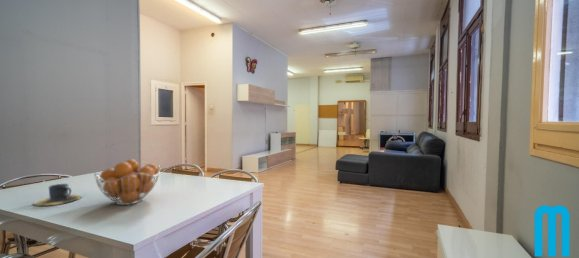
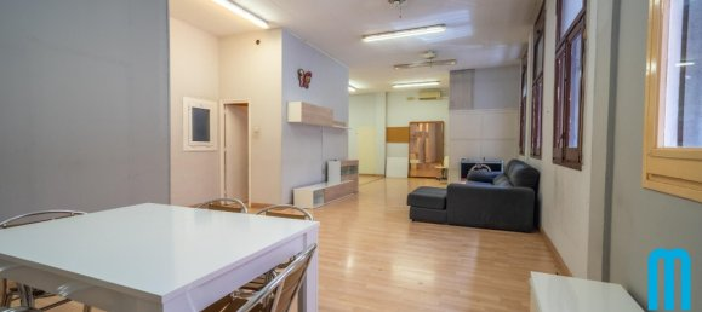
- fruit basket (129, 180)
- cup (58, 192)
